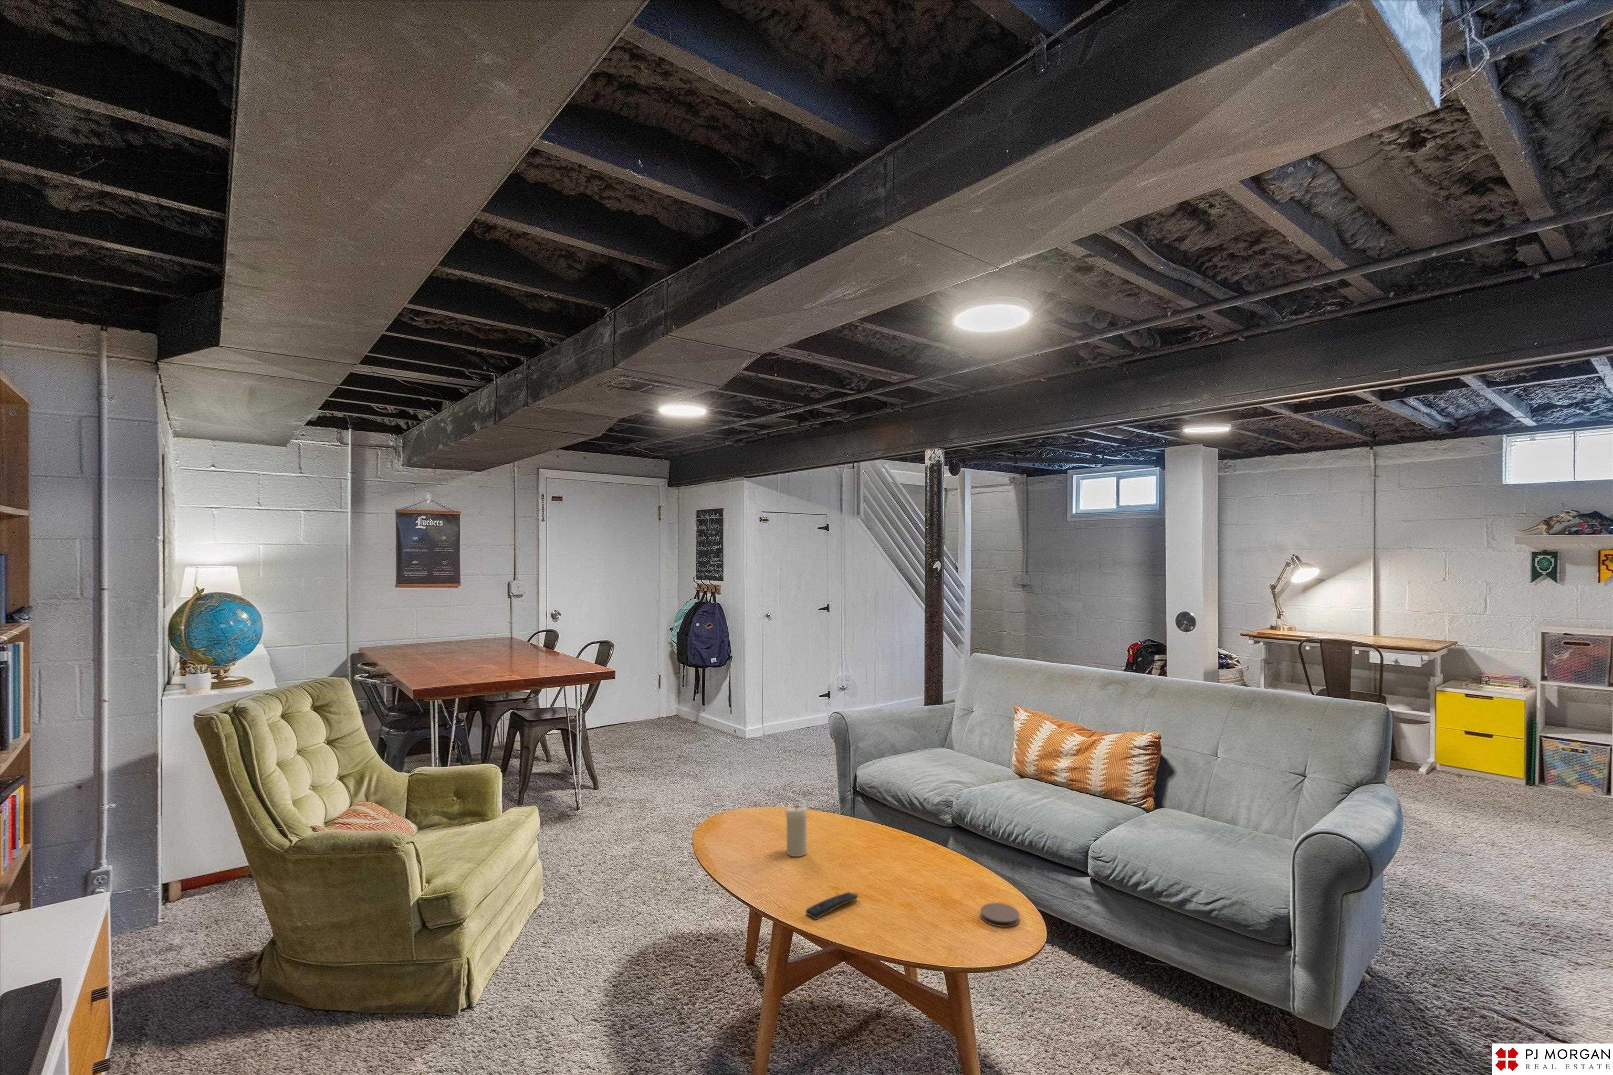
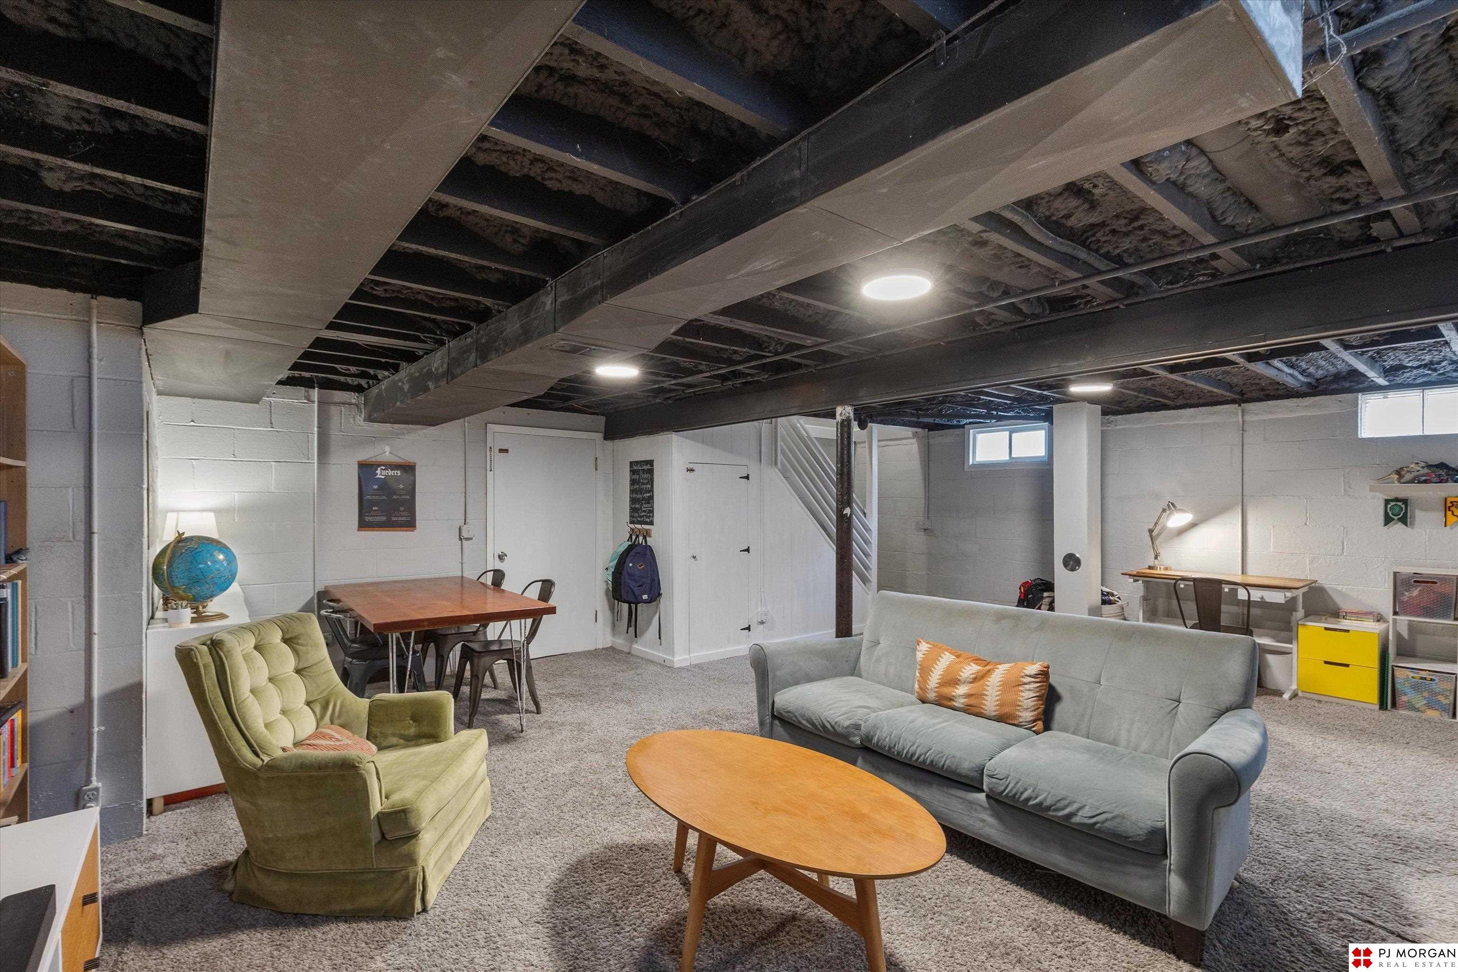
- candle (796, 828)
- coaster (1000, 914)
- remote control (834, 903)
